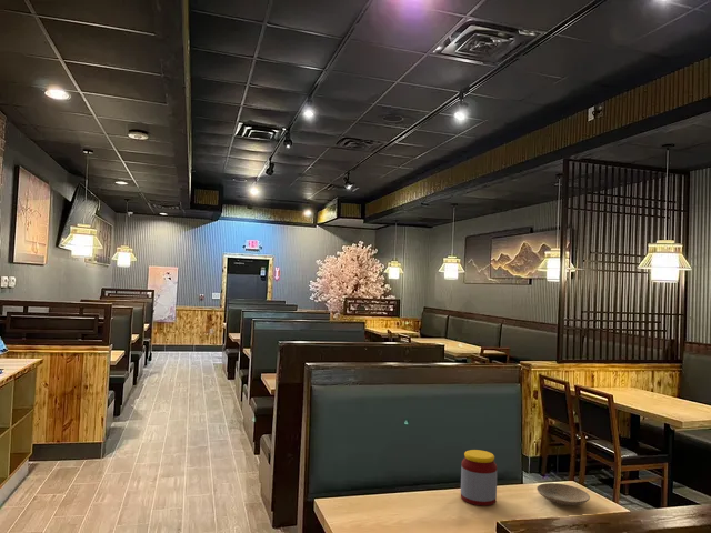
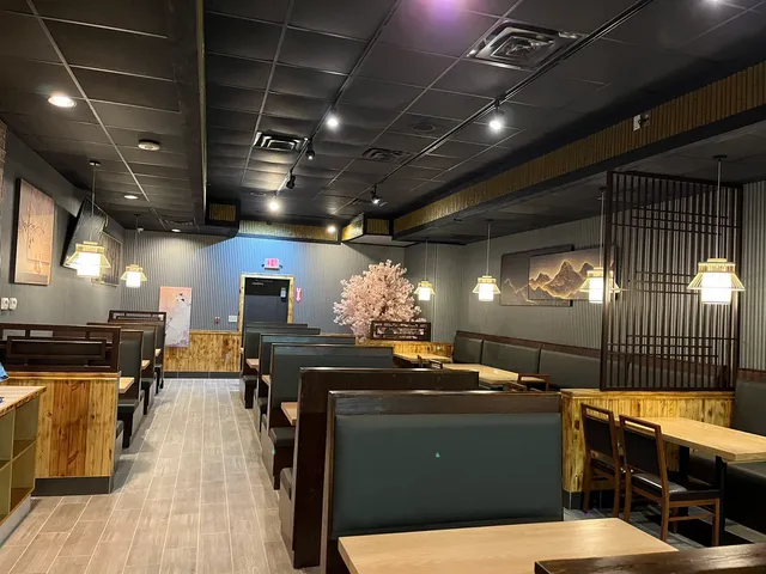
- plate (562, 495)
- jar (479, 476)
